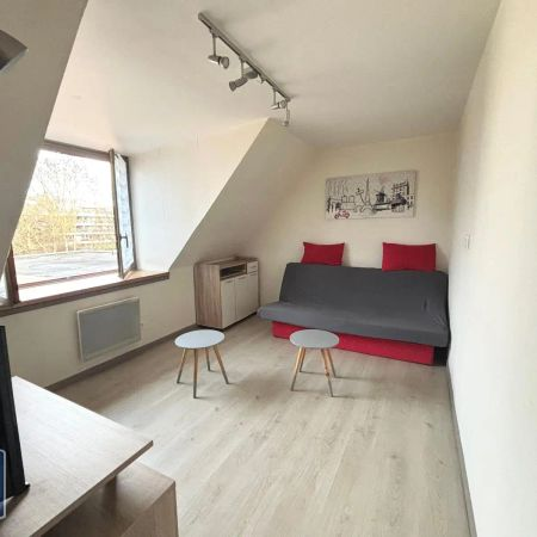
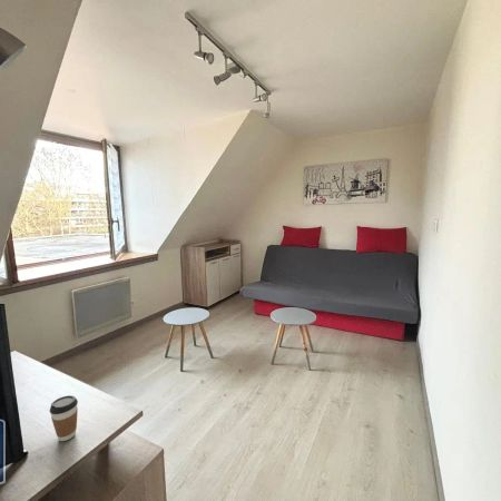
+ coffee cup (65, 418)
